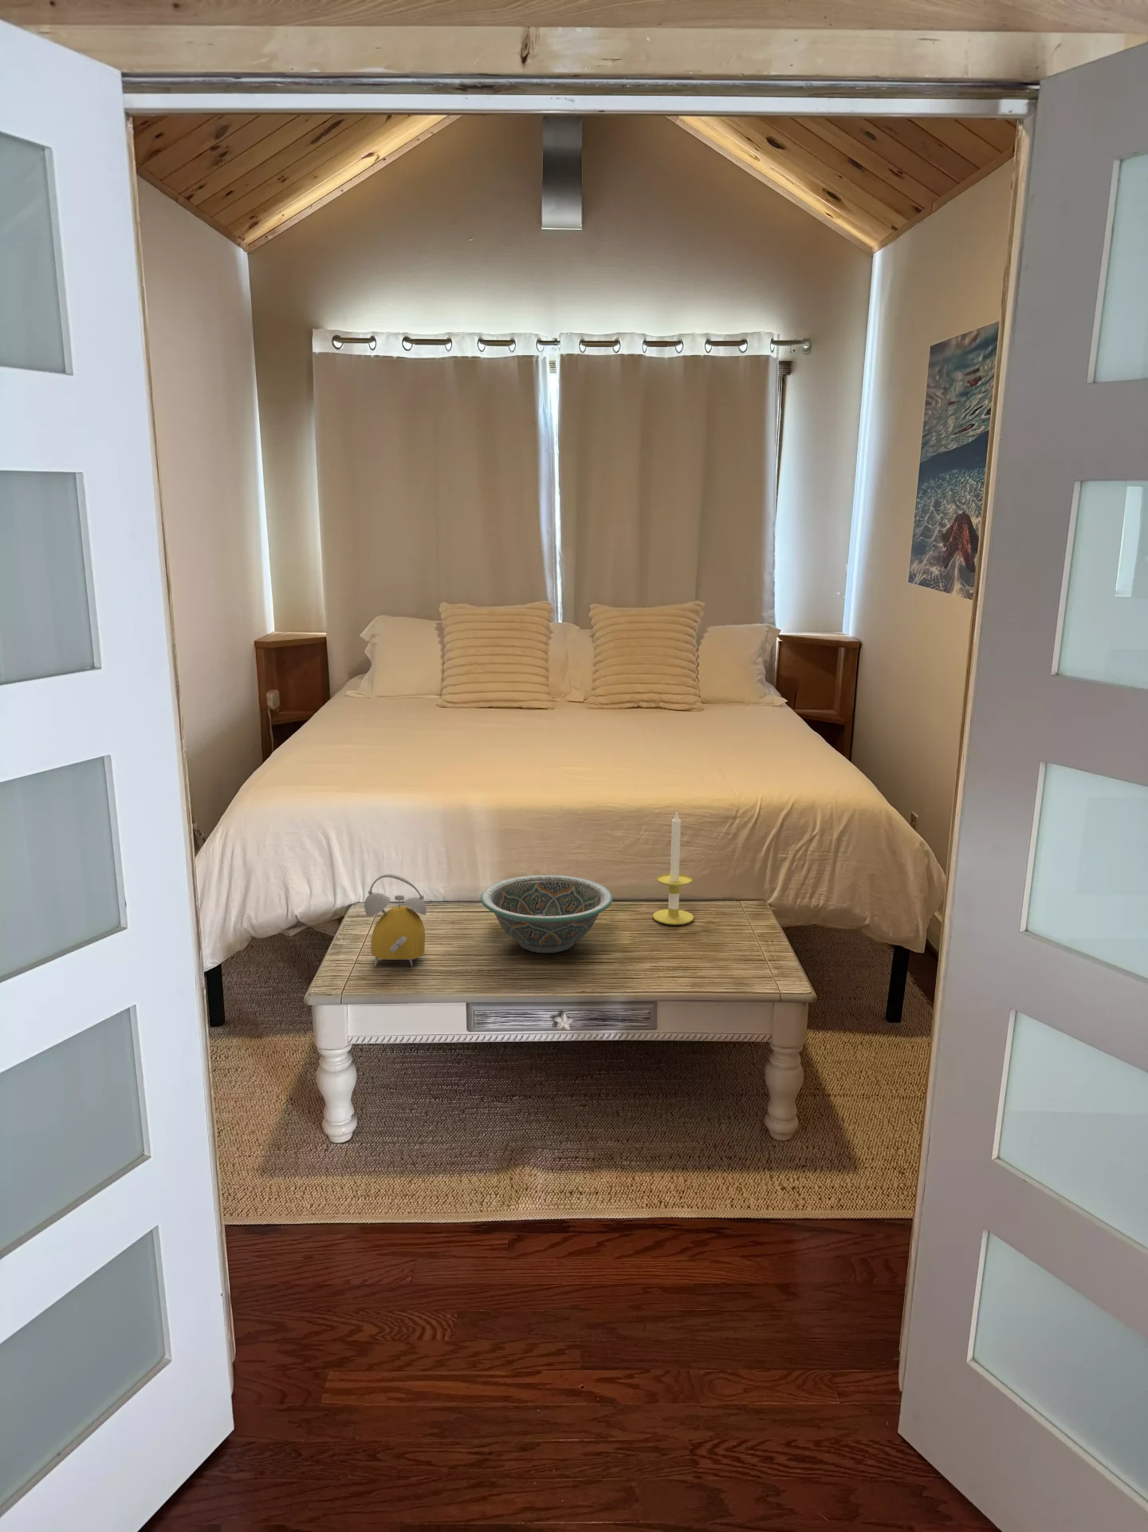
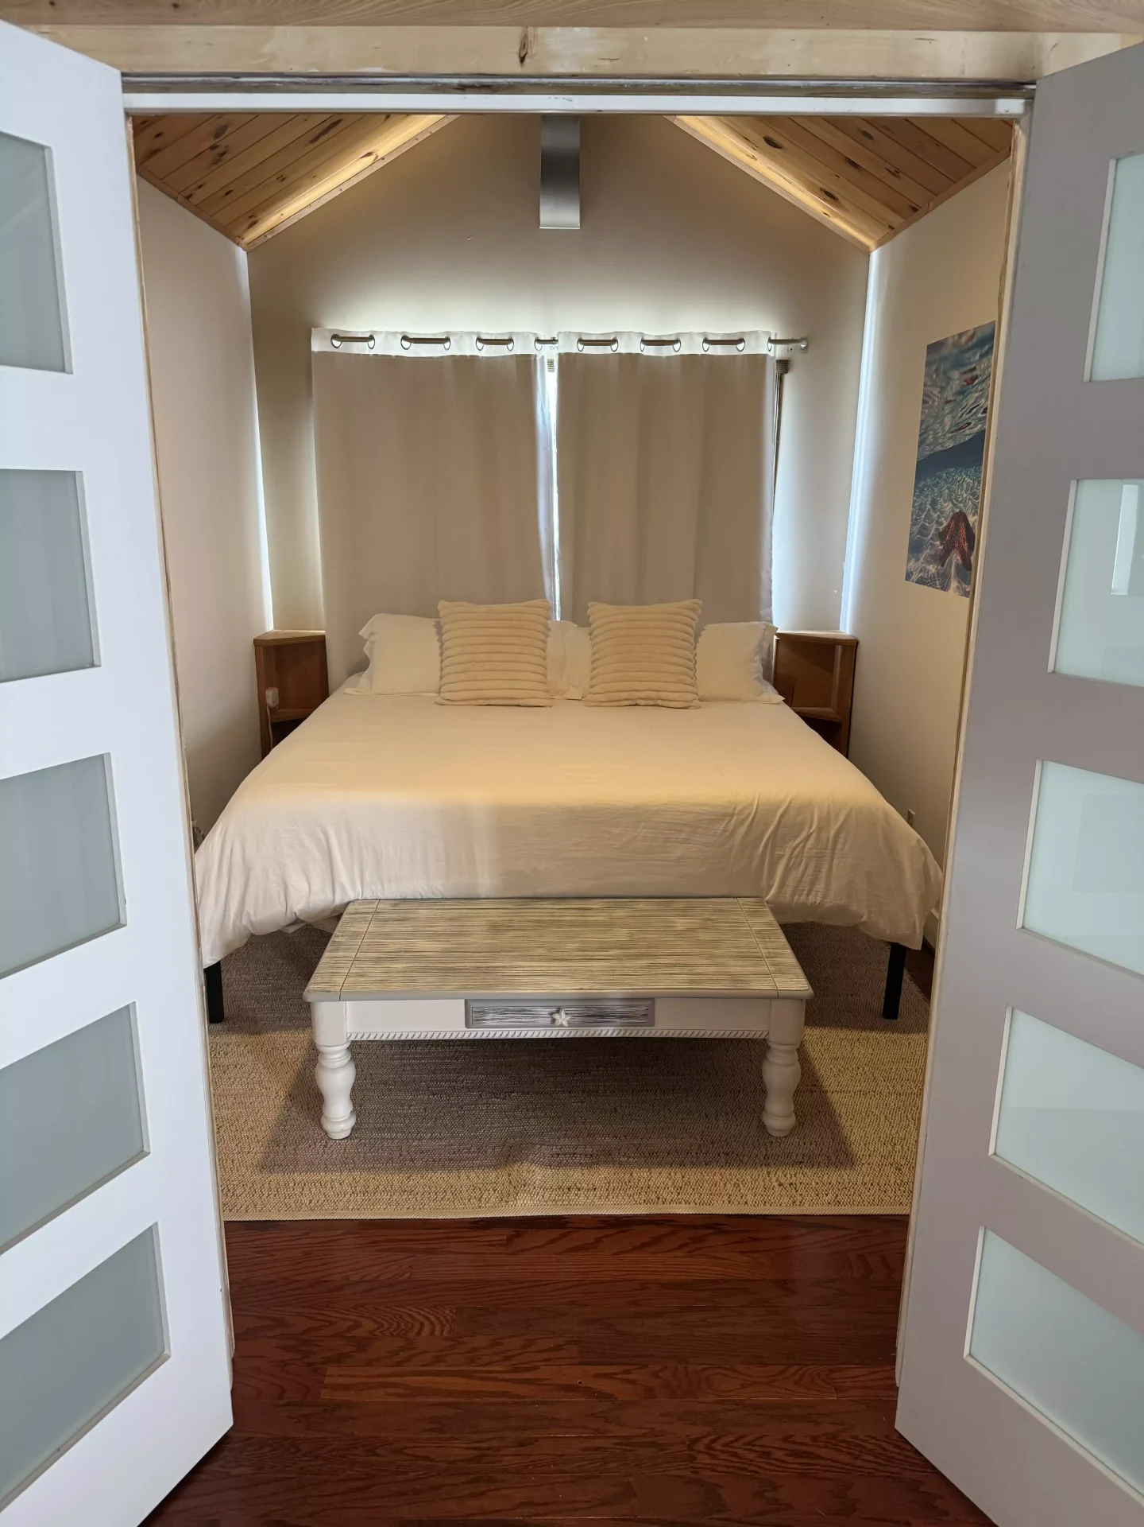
- candle (674, 864)
- alarm clock (394, 922)
- decorative bowl (546, 918)
